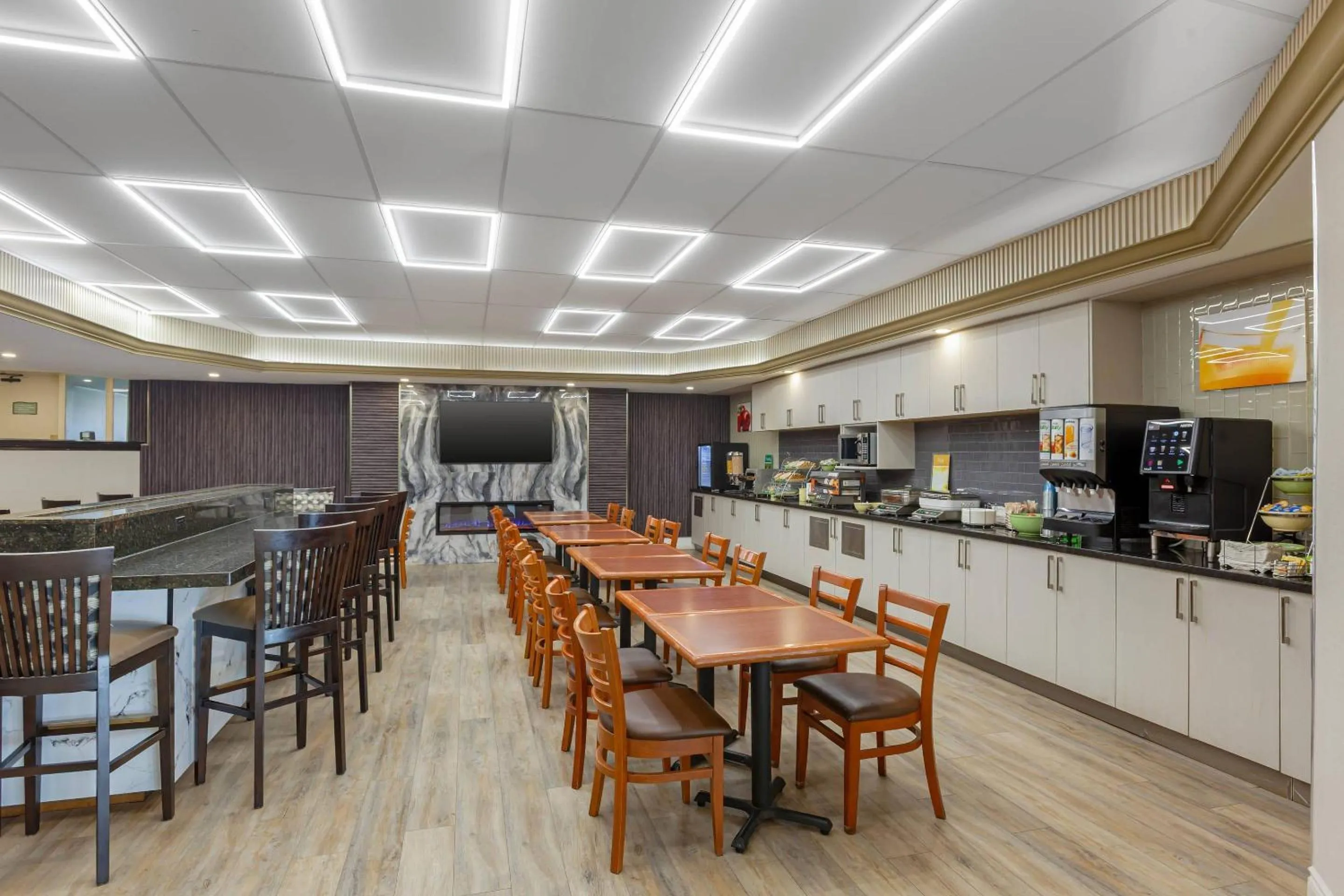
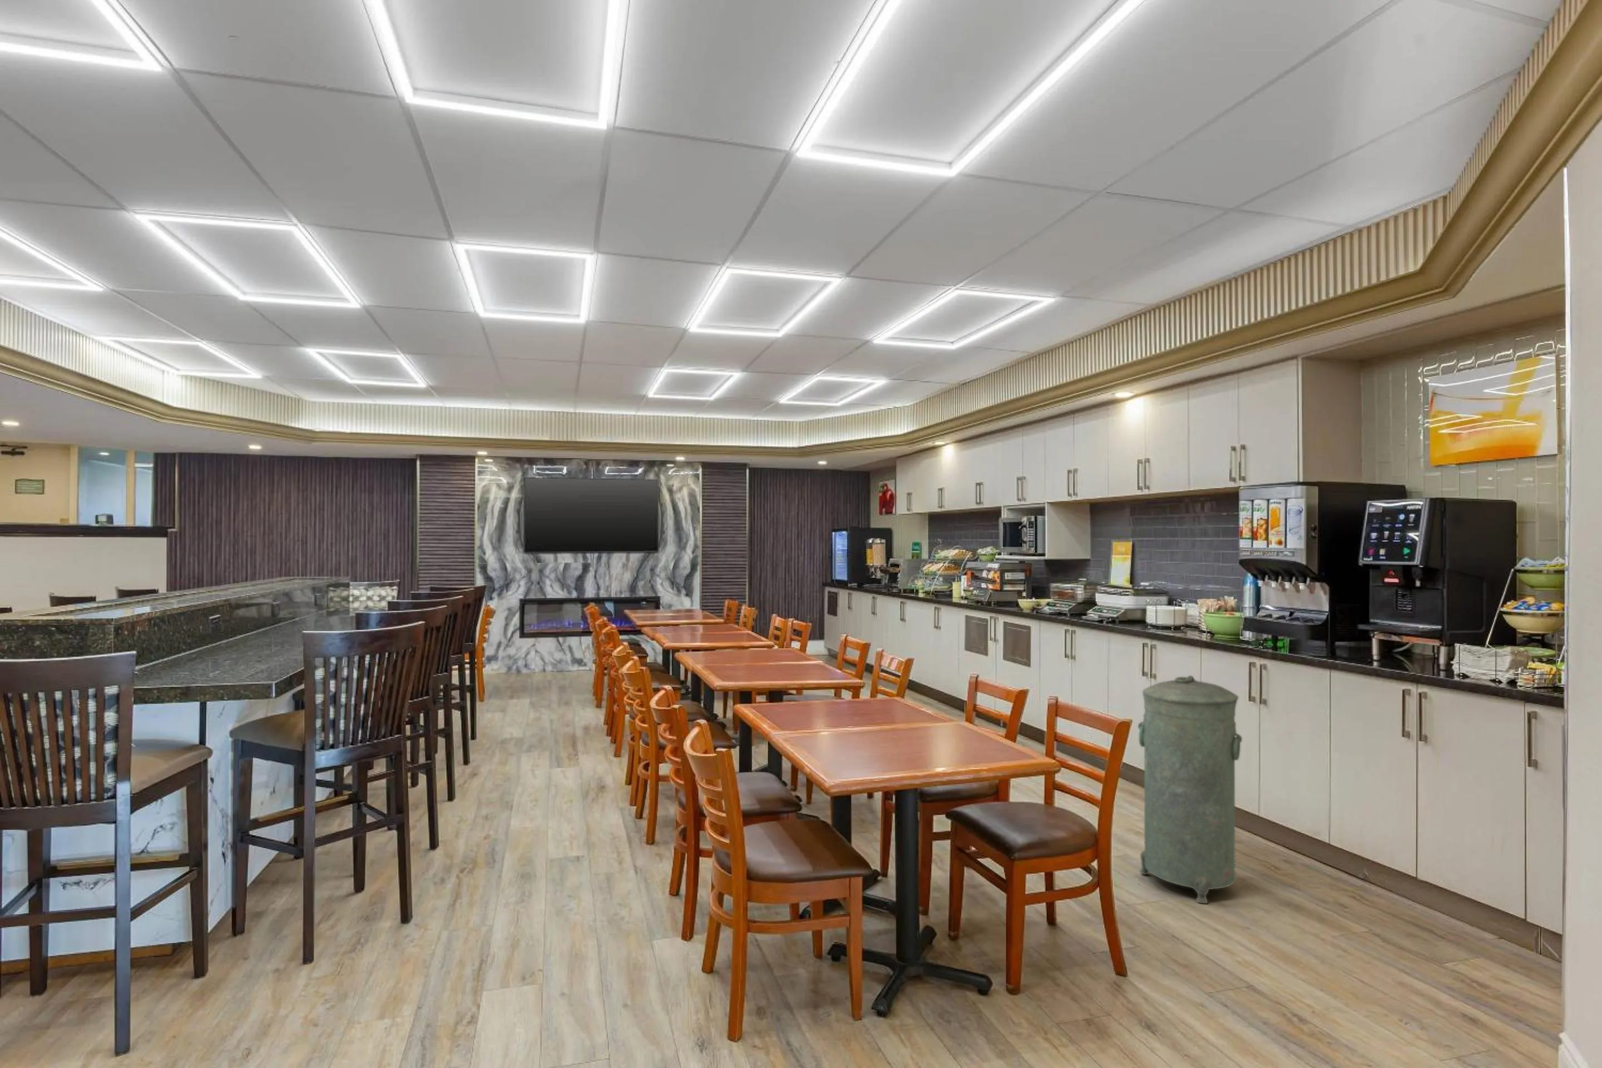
+ trash can (1188, 780)
